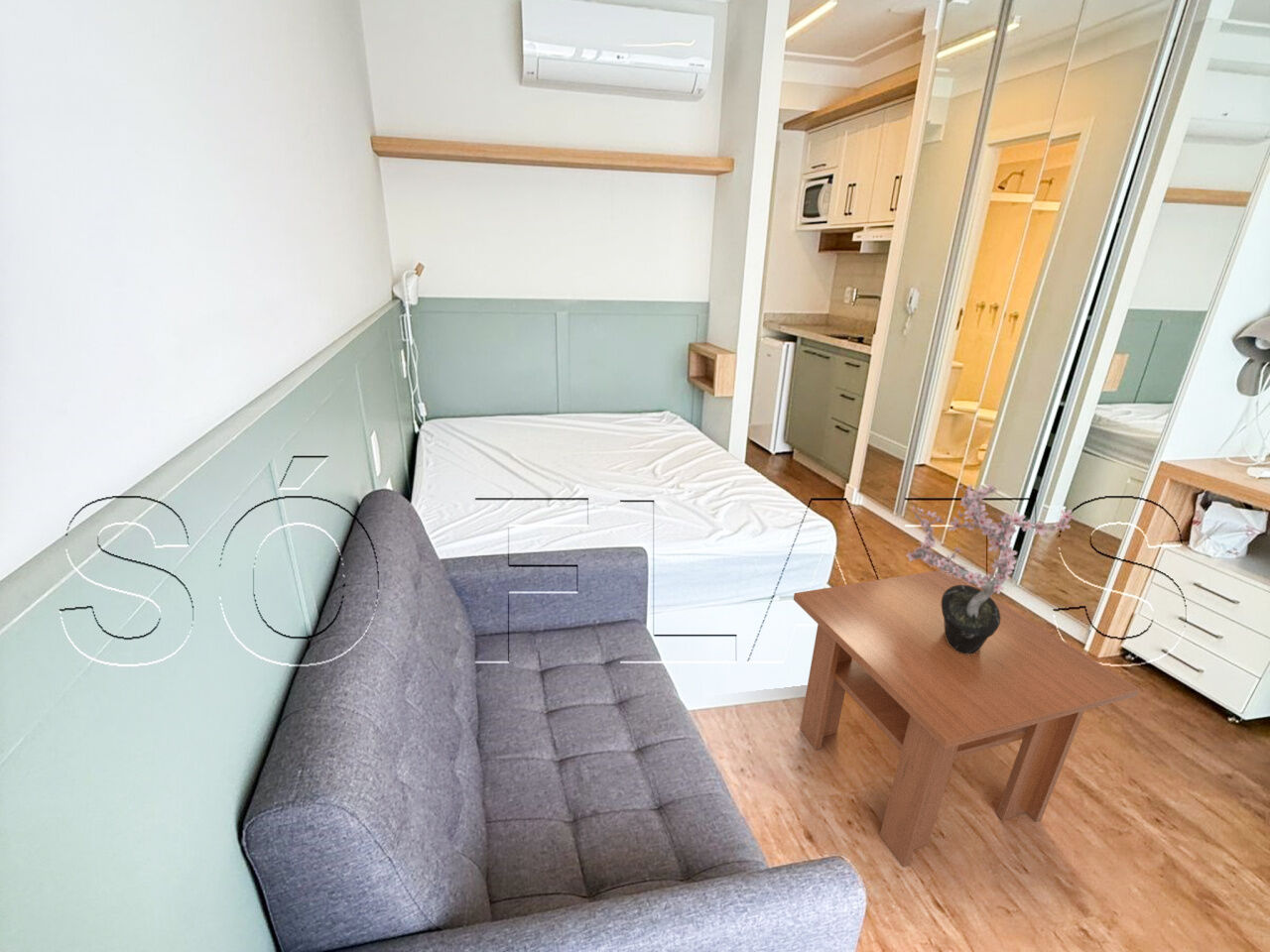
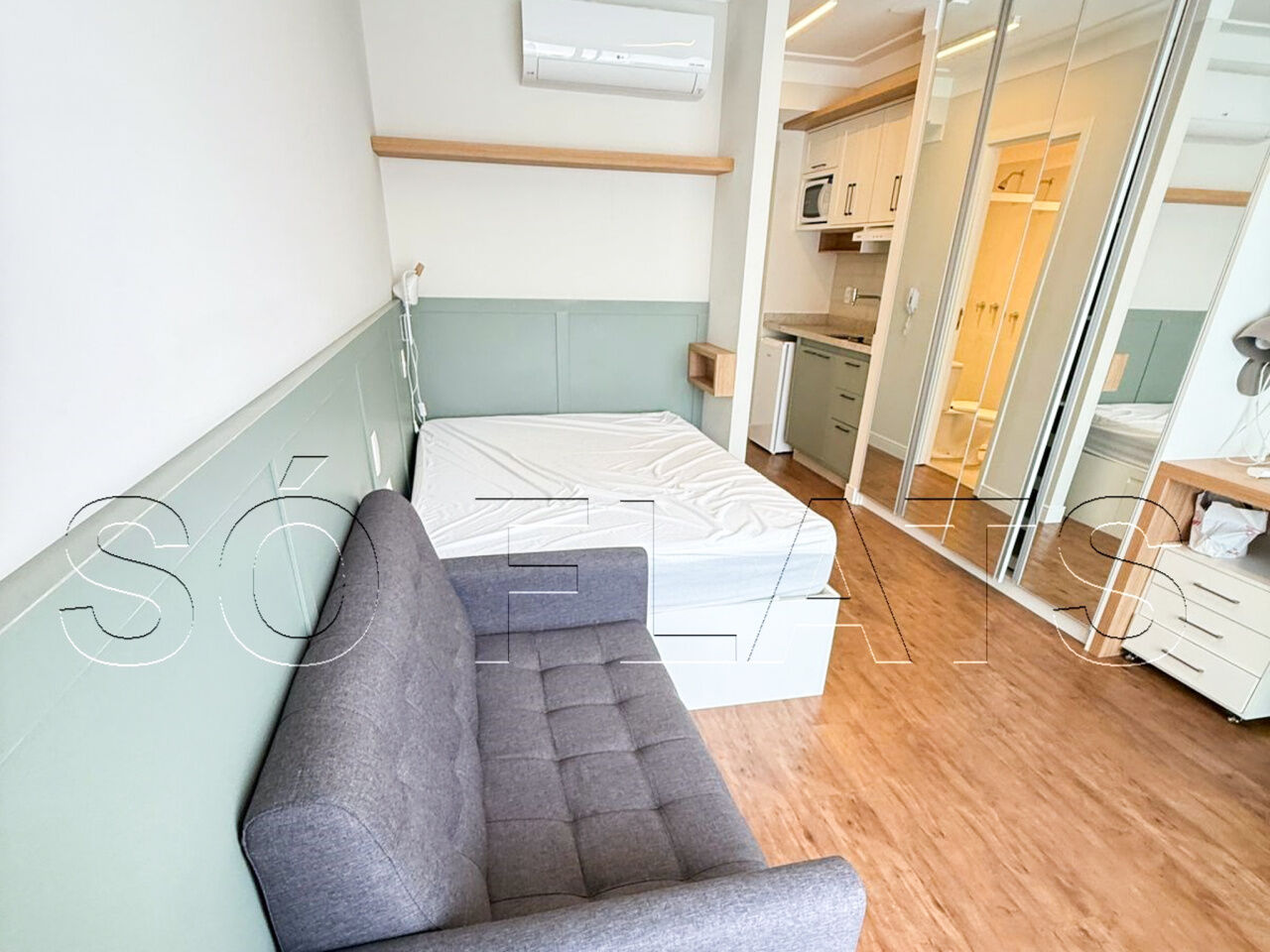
- potted plant (960, 549)
- coffee table (928, 706)
